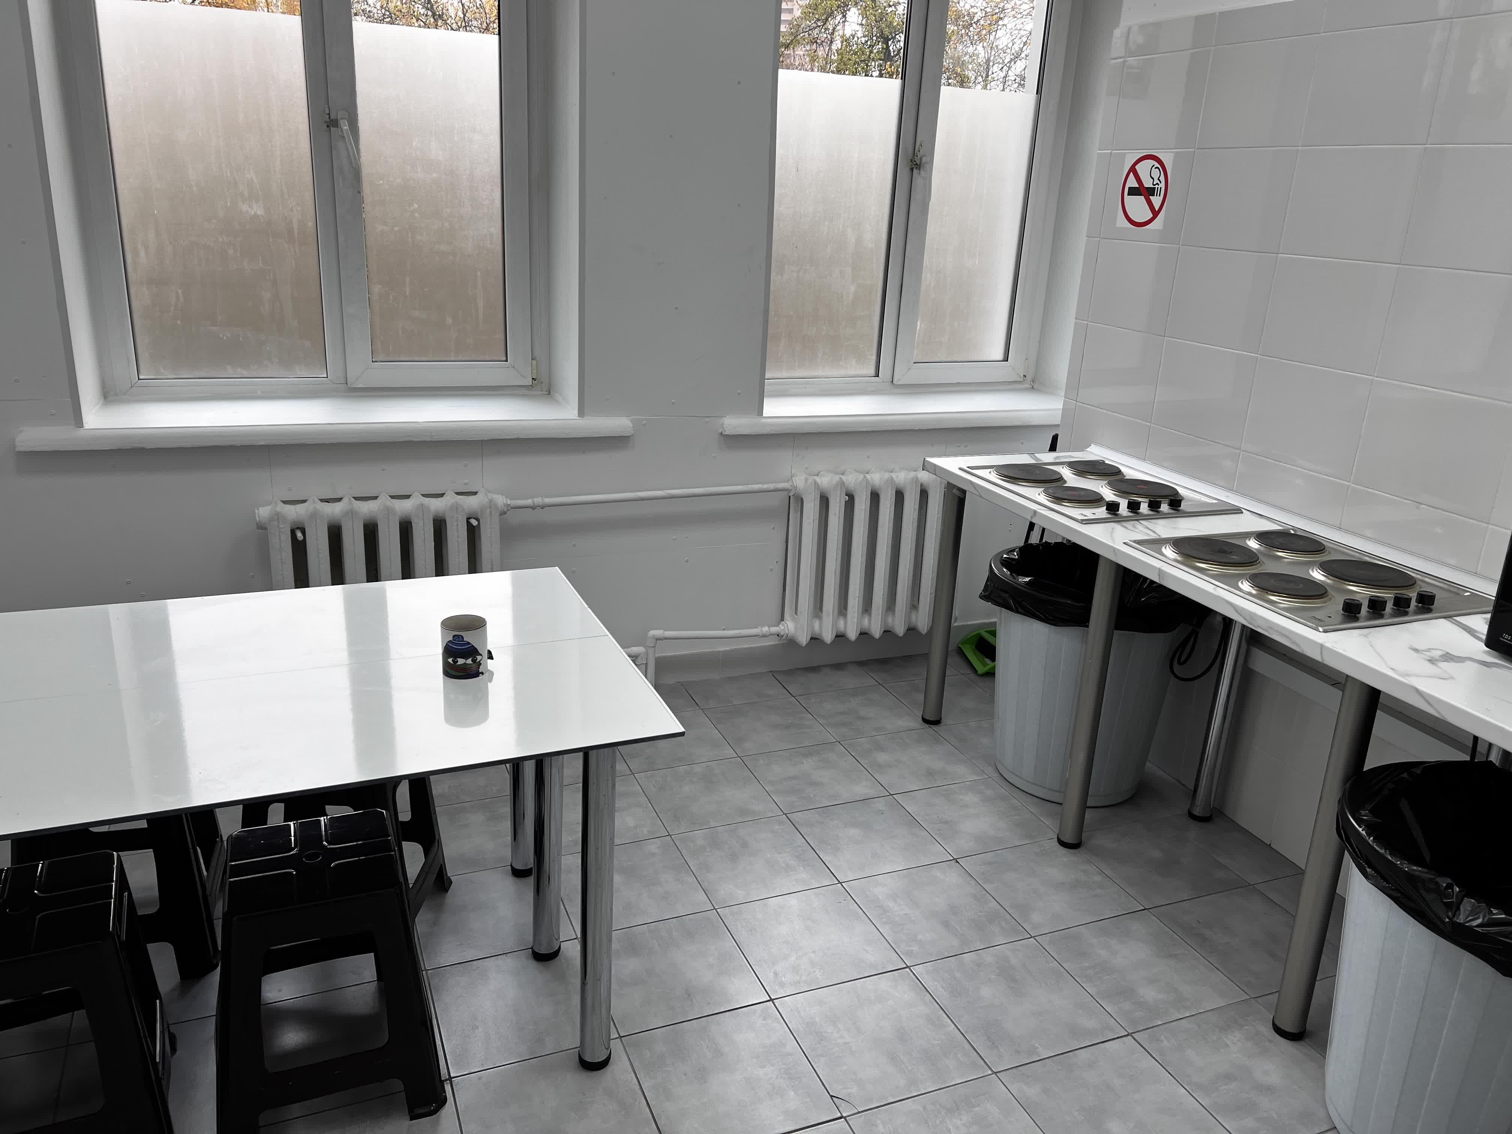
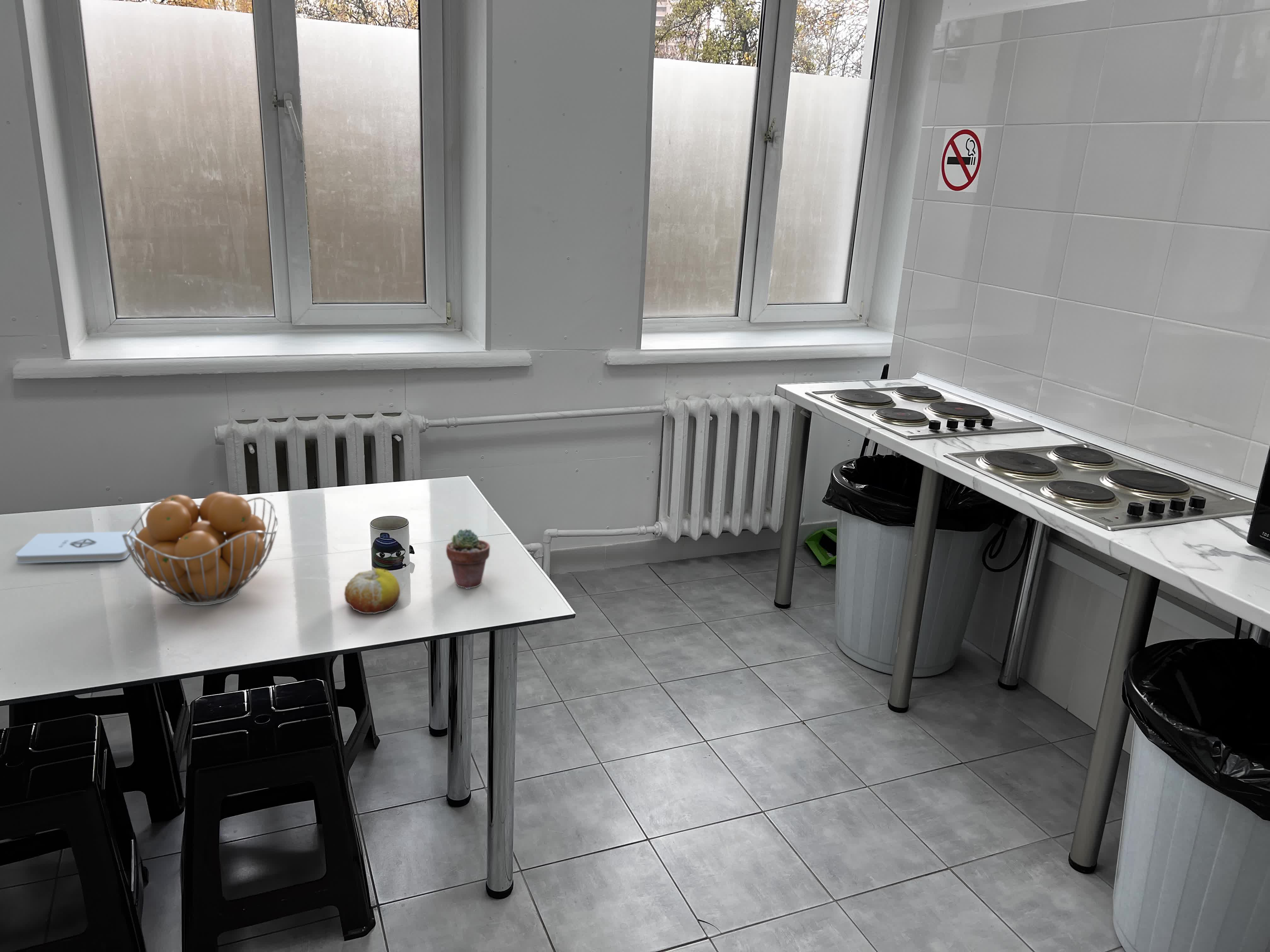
+ fruit (371, 588)
+ notepad (80, 547)
+ potted succulent (468, 556)
+ fruit basket (205, 545)
